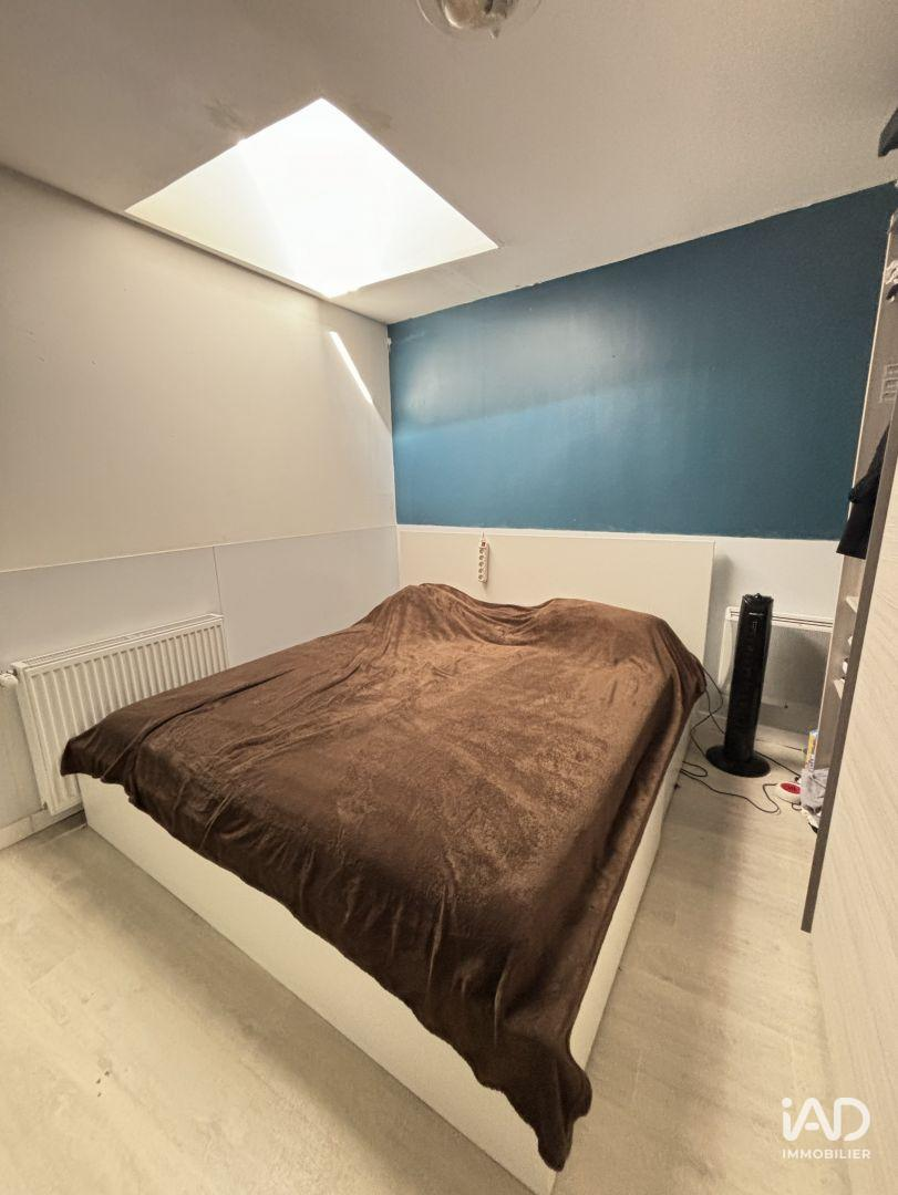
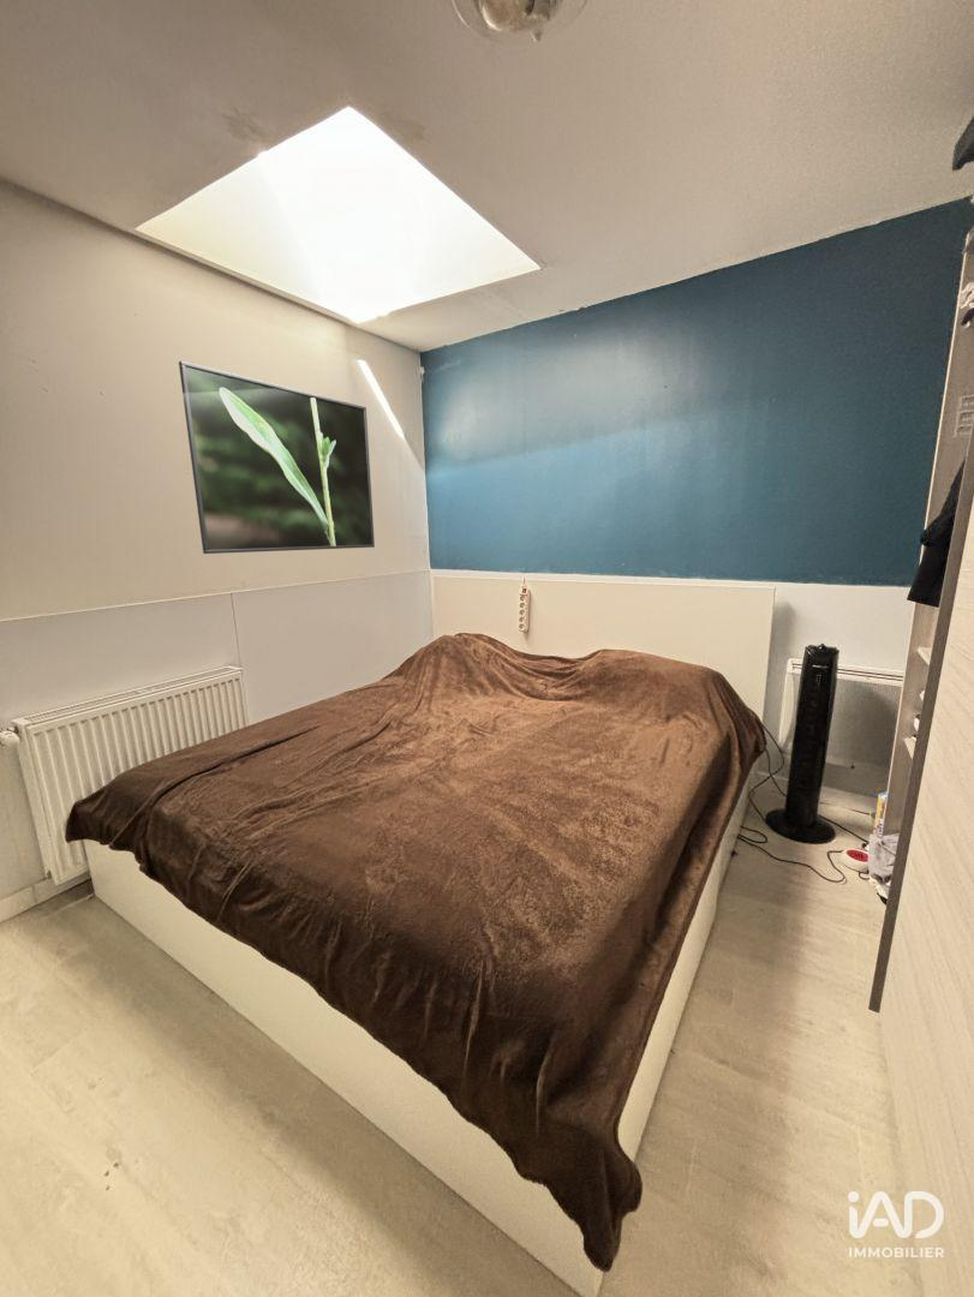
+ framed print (294, 471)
